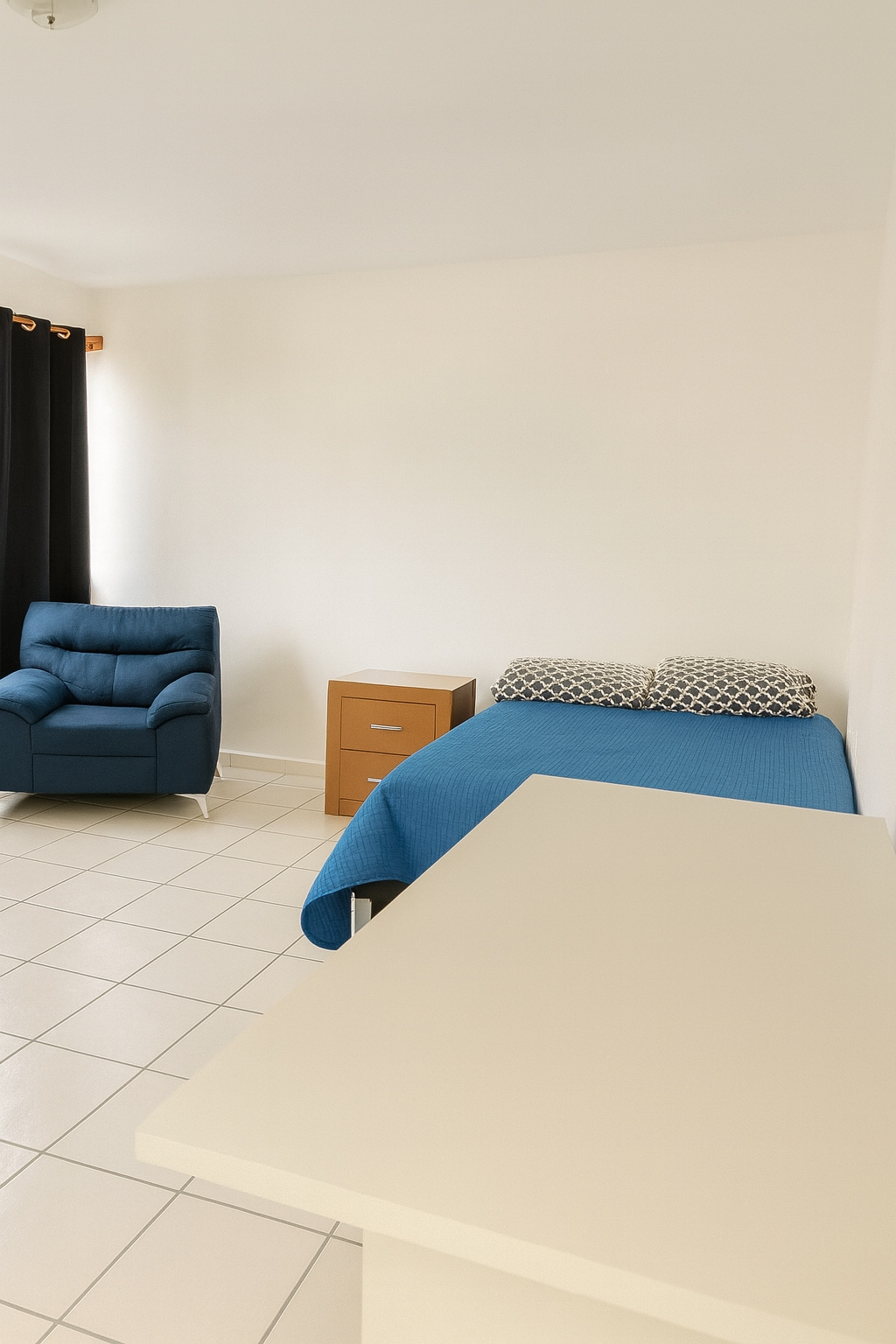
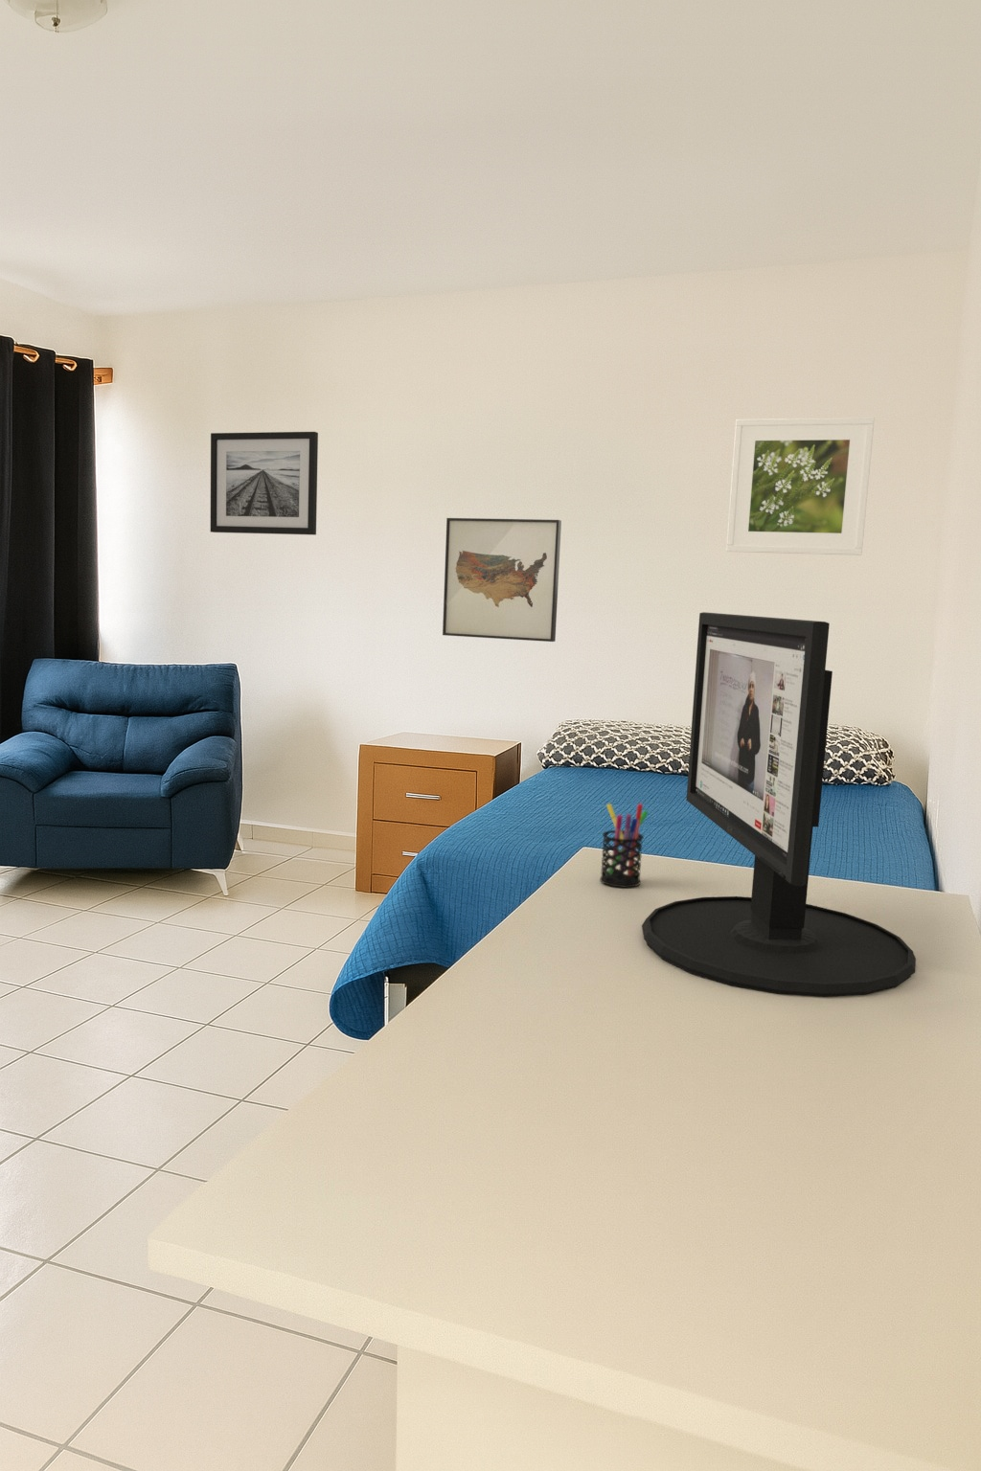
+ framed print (798, 486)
+ computer monitor (776, 784)
+ wall art (500, 578)
+ wall art (263, 483)
+ pen holder (627, 841)
